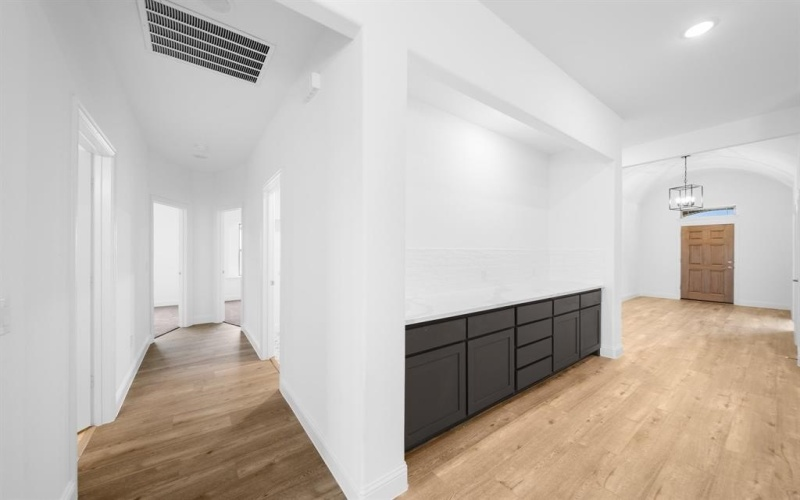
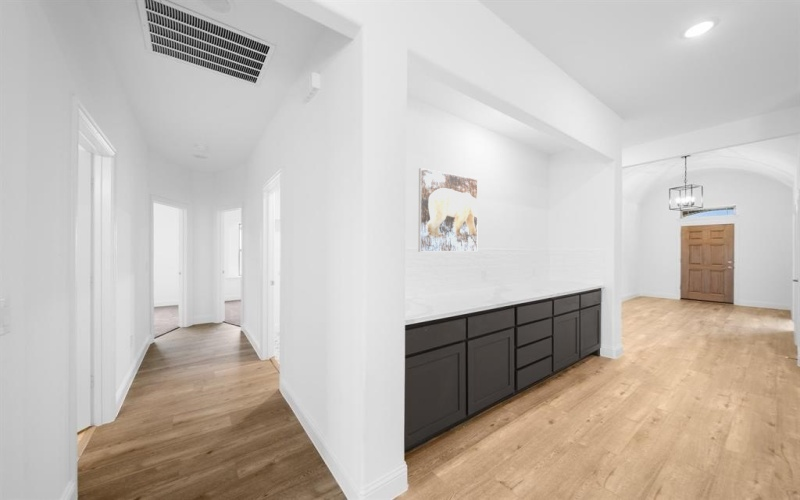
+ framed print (450, 212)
